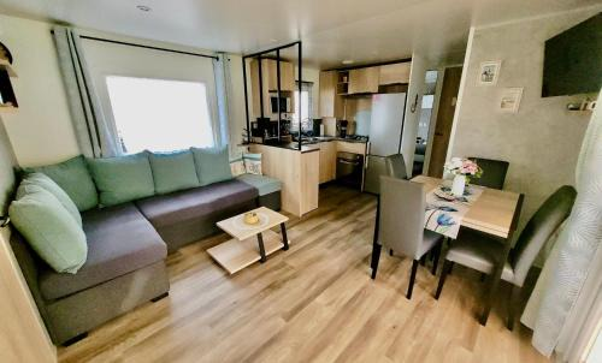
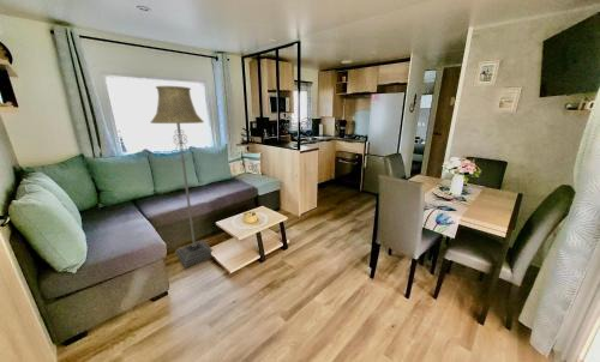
+ floor lamp (185, 180)
